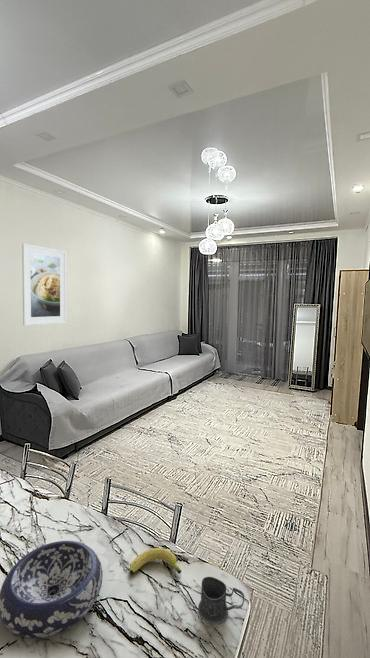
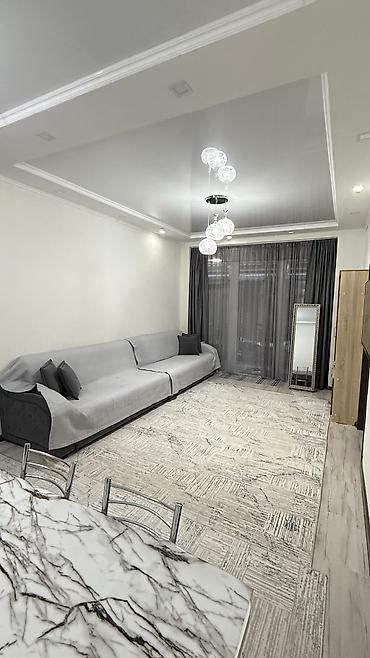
- fruit (157, 559)
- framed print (45, 286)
- decorative bowl (53, 584)
- mug (221, 598)
